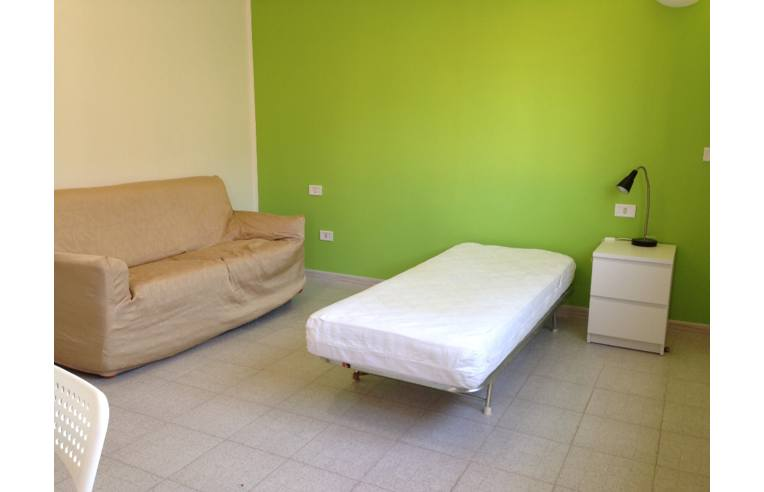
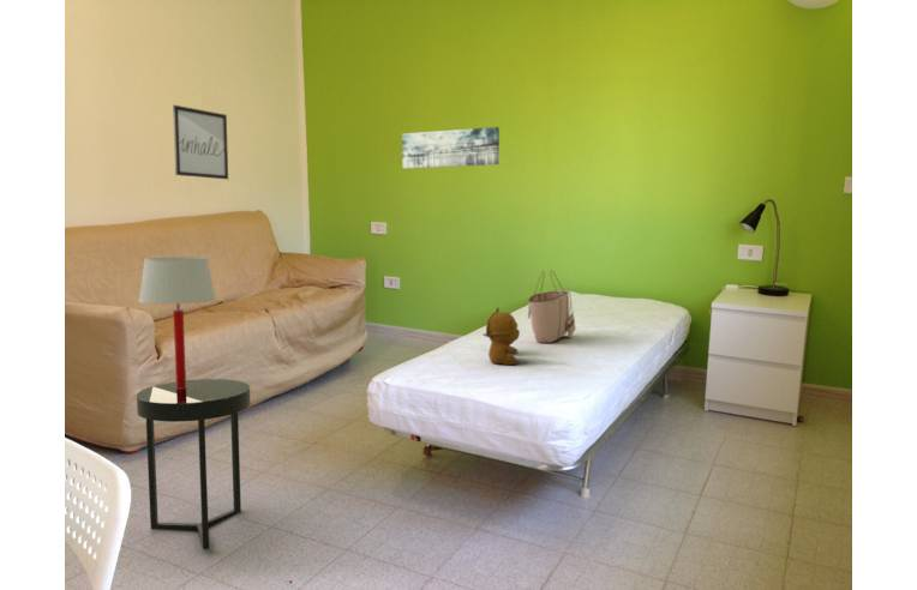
+ wall art (449, 148)
+ table lamp (178, 323)
+ tote bag (550, 305)
+ stuffed bear (501, 335)
+ wall art (202, 144)
+ side table (199, 460)
